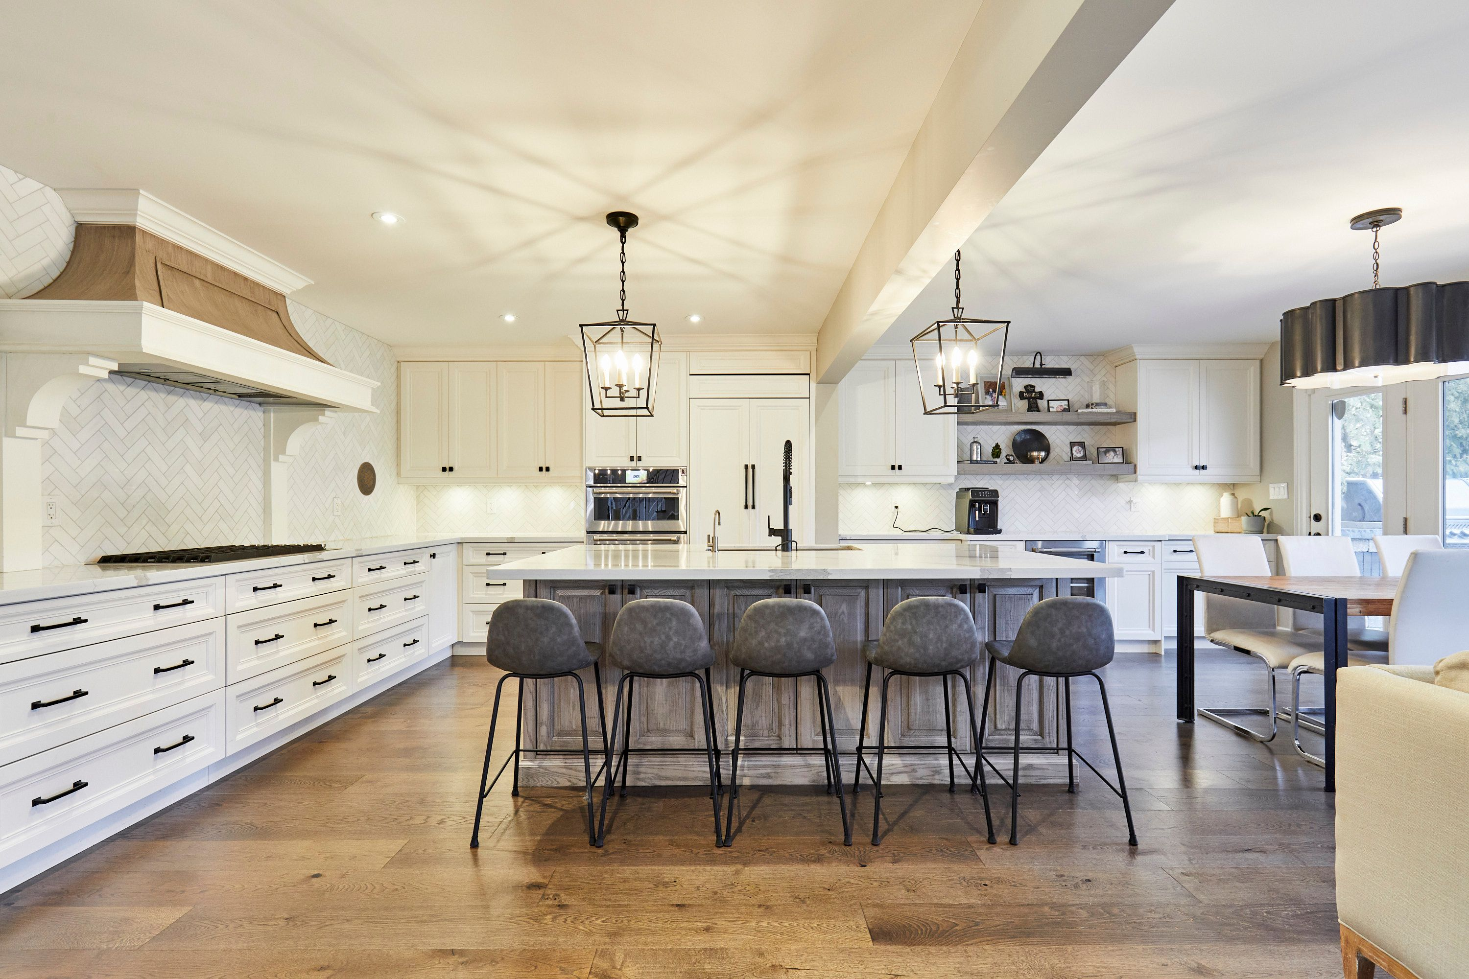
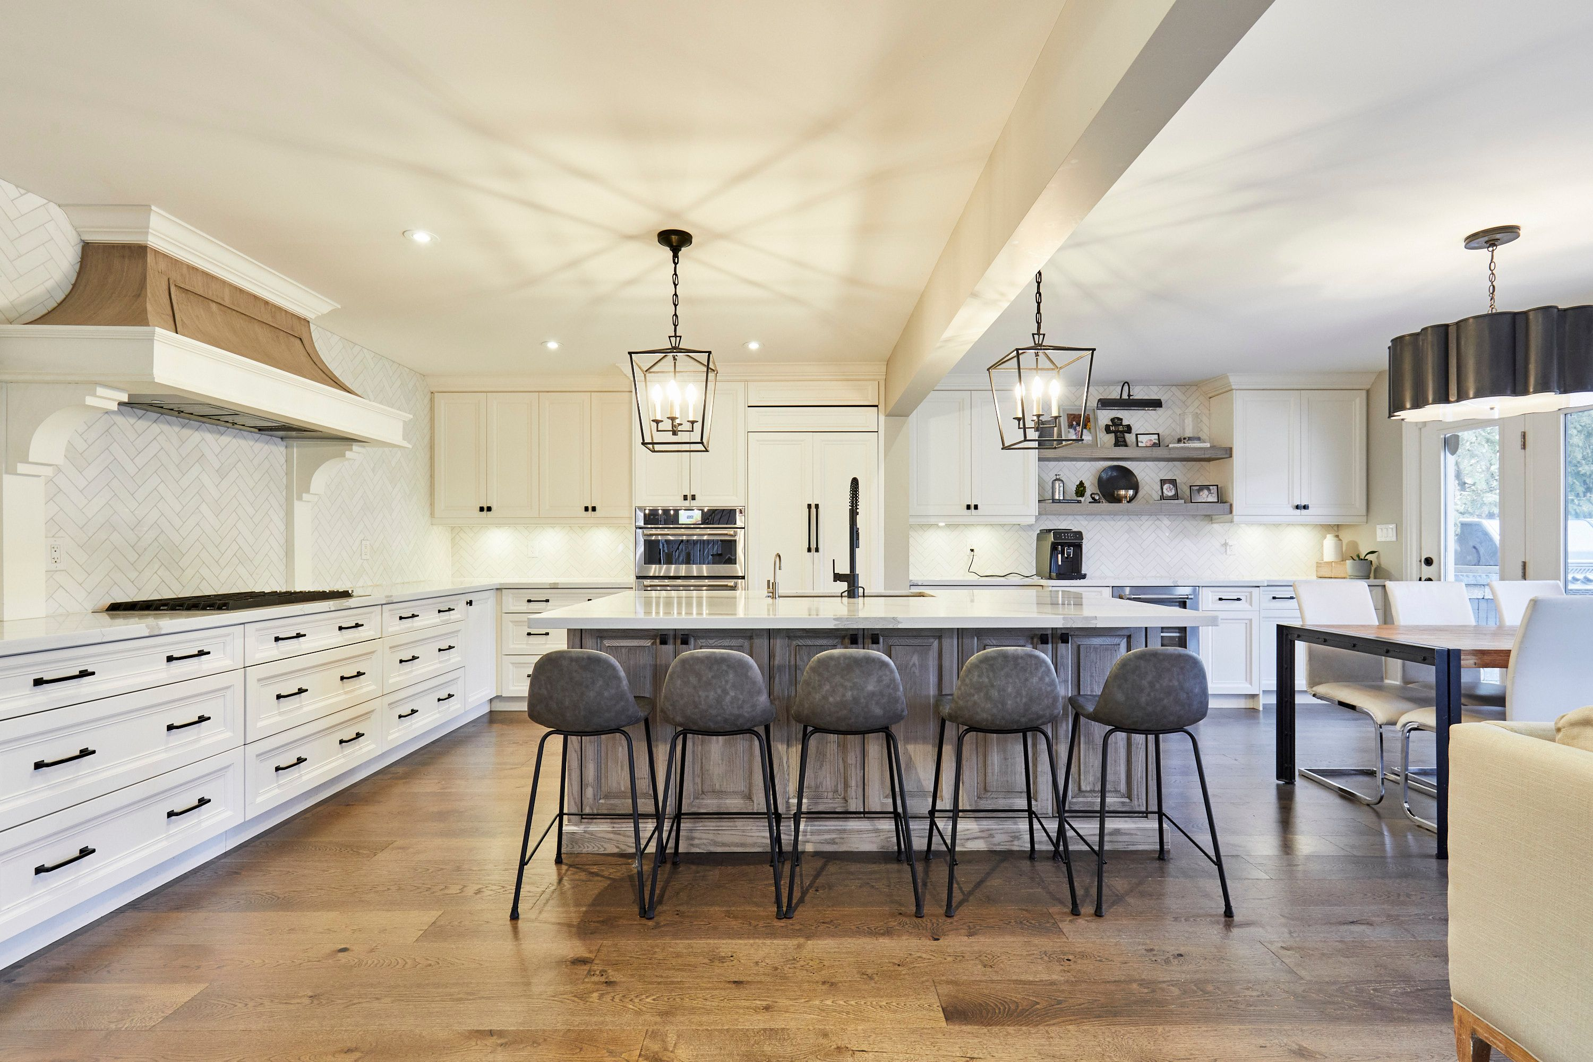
- decorative plate (367, 479)
